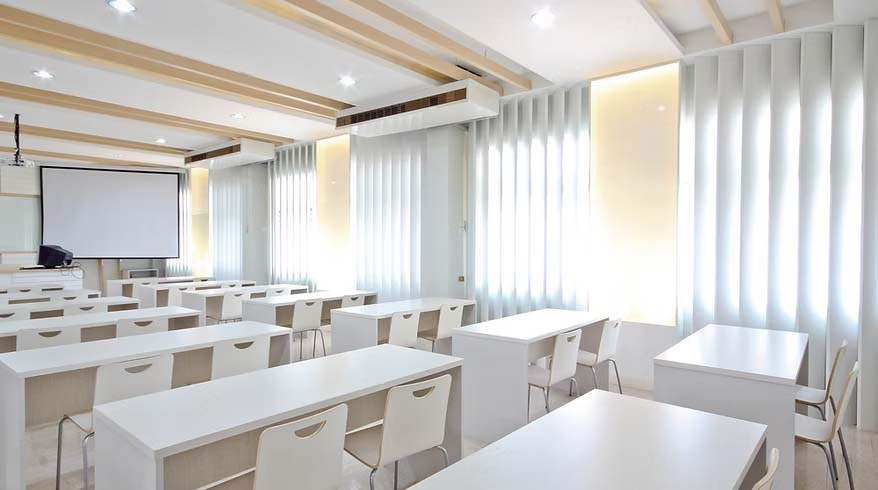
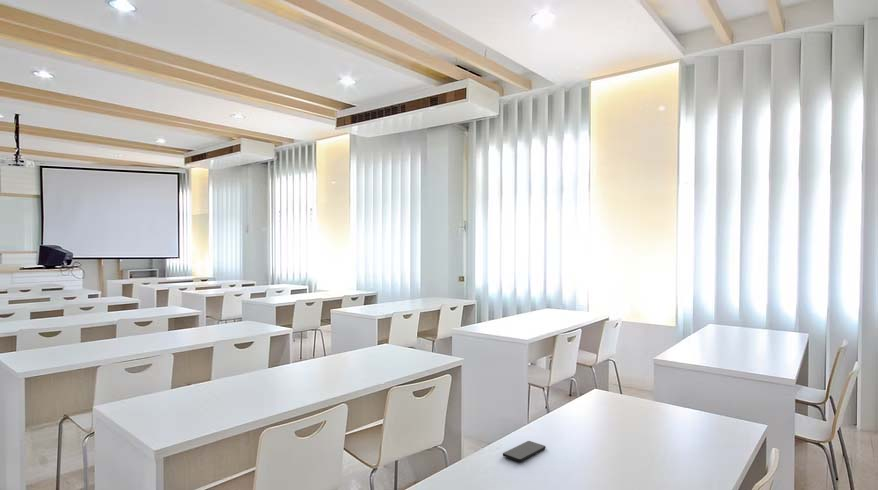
+ smartphone (524, 450)
